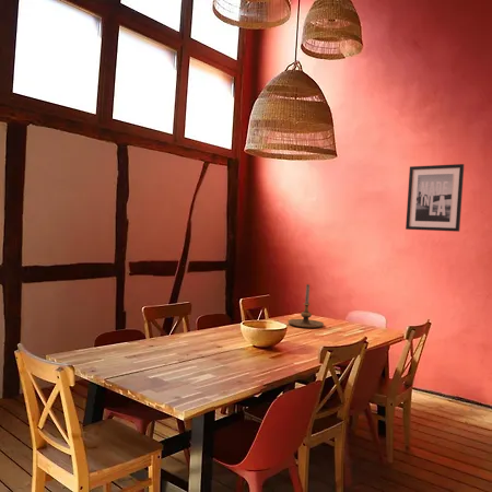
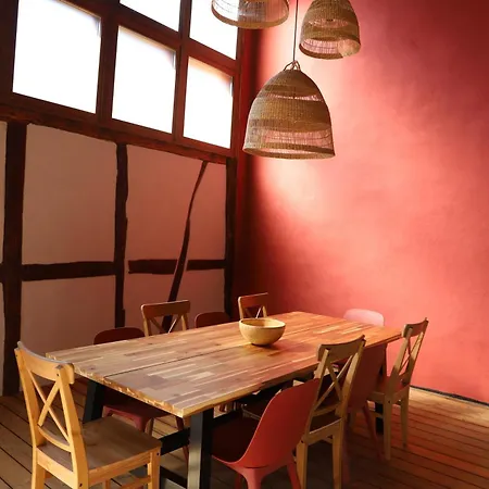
- candle holder (306, 304)
- wall art (433, 198)
